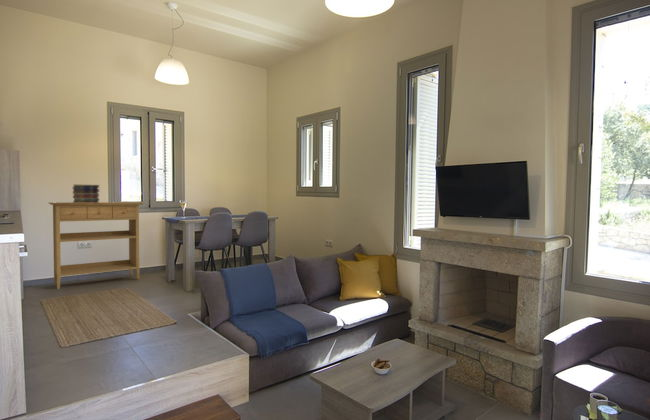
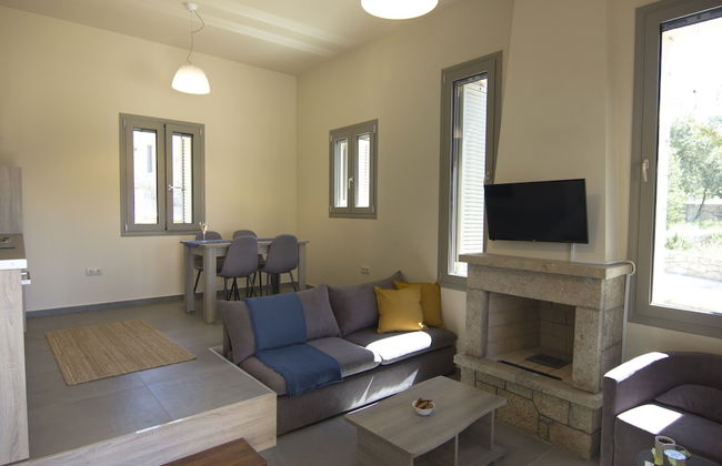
- console table (97, 239)
- book stack (86, 193)
